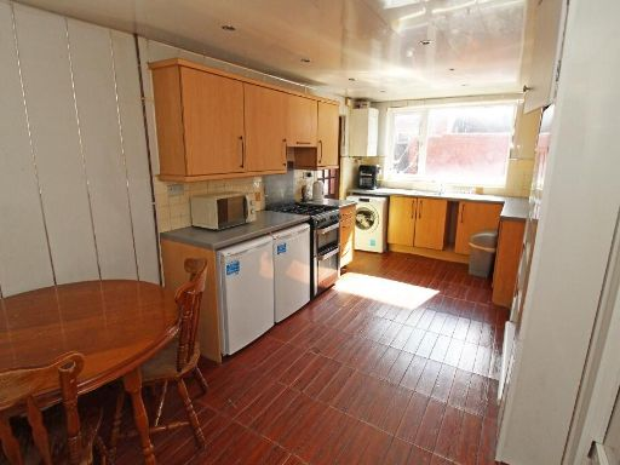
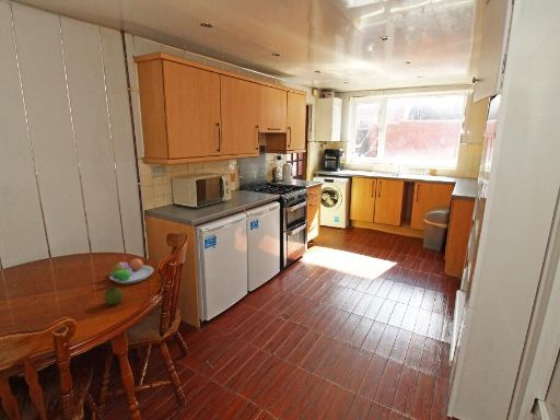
+ apple (113, 295)
+ fruit bowl (129, 269)
